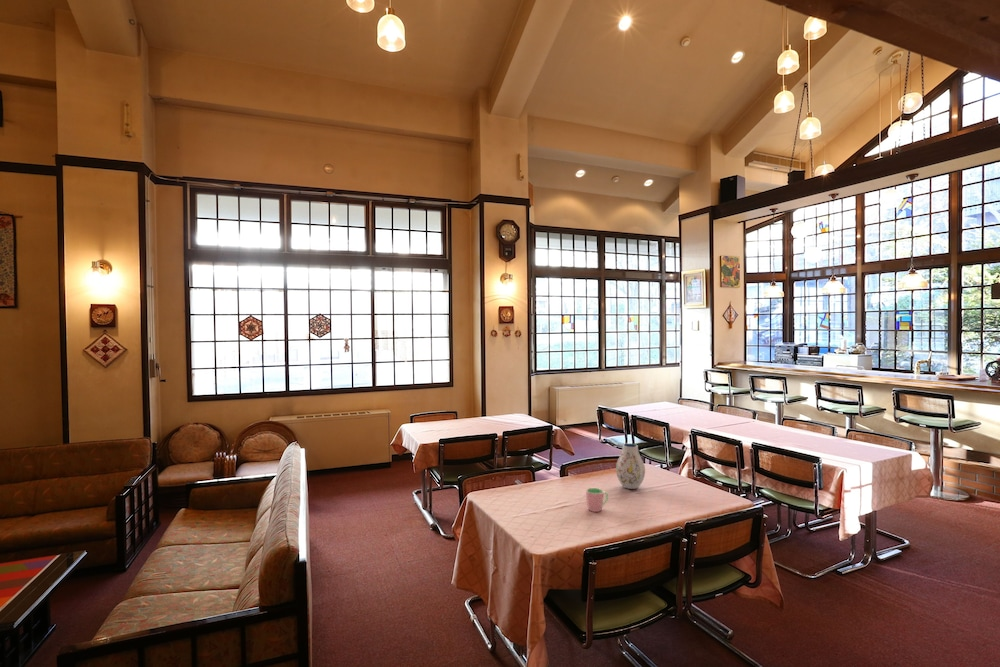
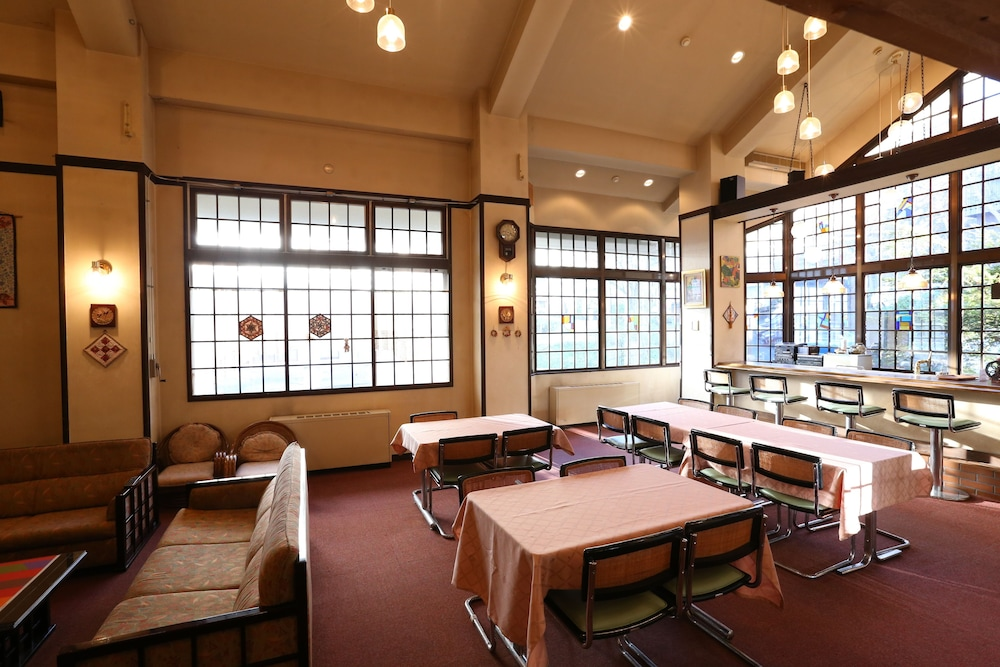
- cup (597, 499)
- vase (630, 466)
